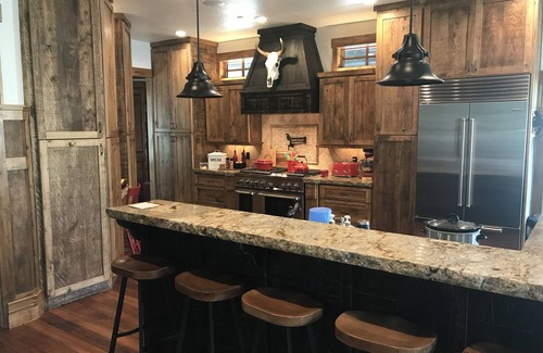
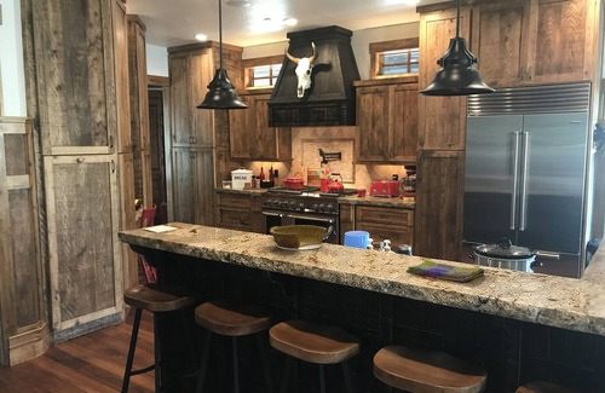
+ bowl (296, 237)
+ dish towel (445, 270)
